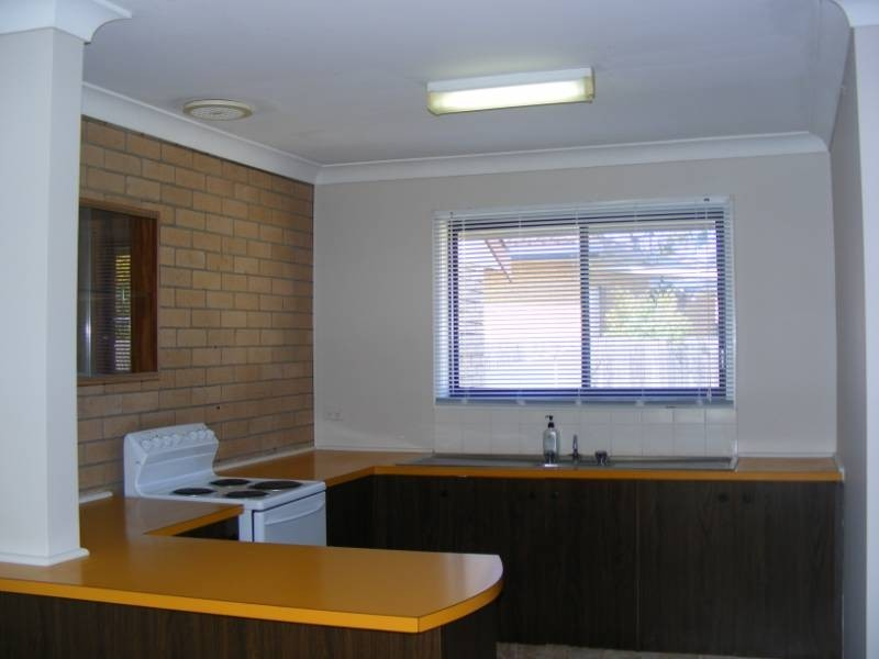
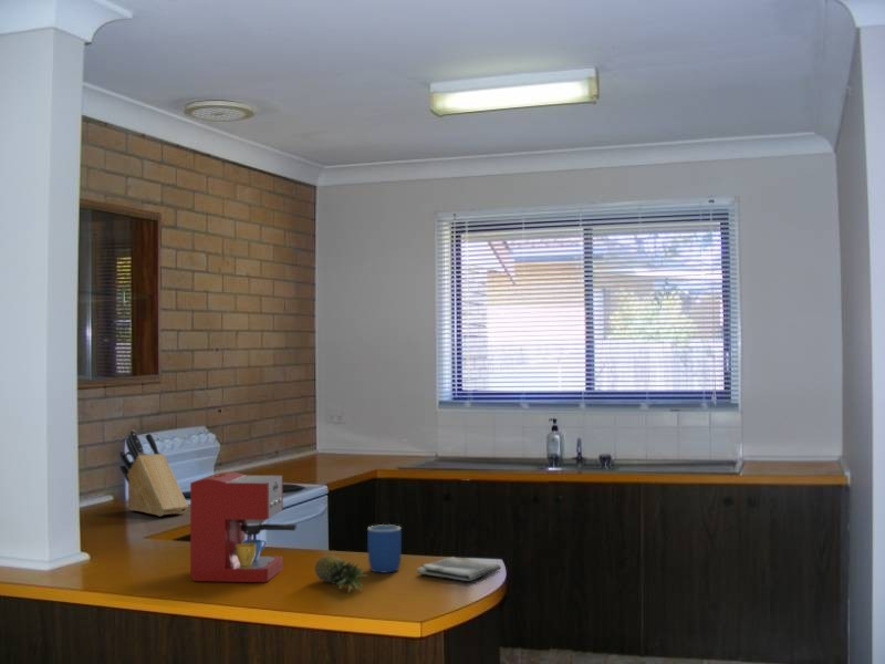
+ mug (384, 548)
+ knife block (152, 470)
+ dish towel (458, 567)
+ fruit (337, 572)
+ coffee maker (237, 525)
